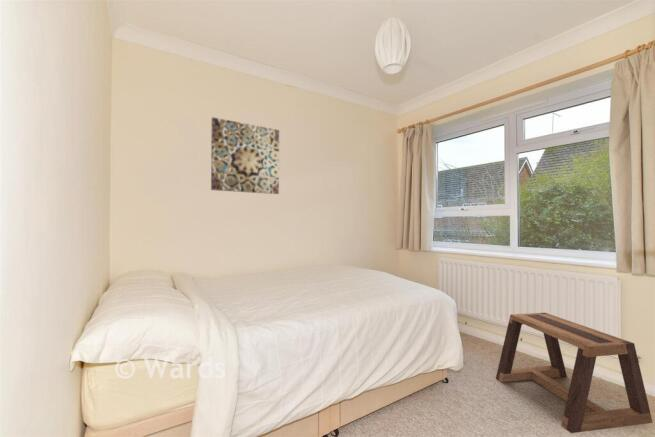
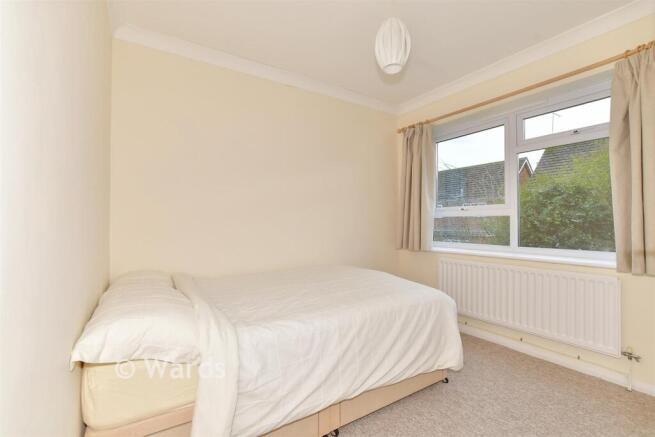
- stool (563, 362)
- wall art (247, 158)
